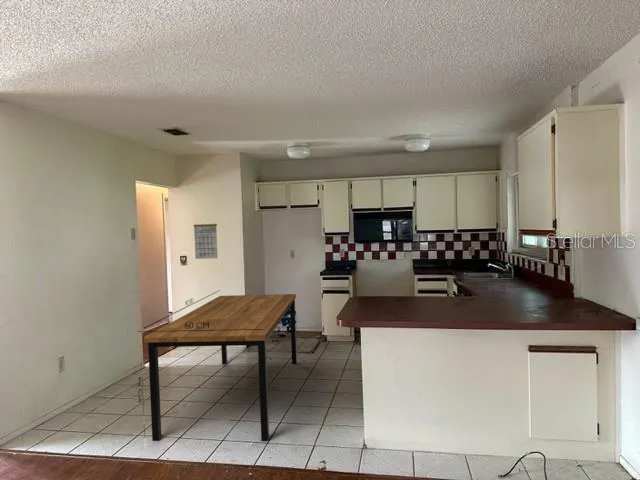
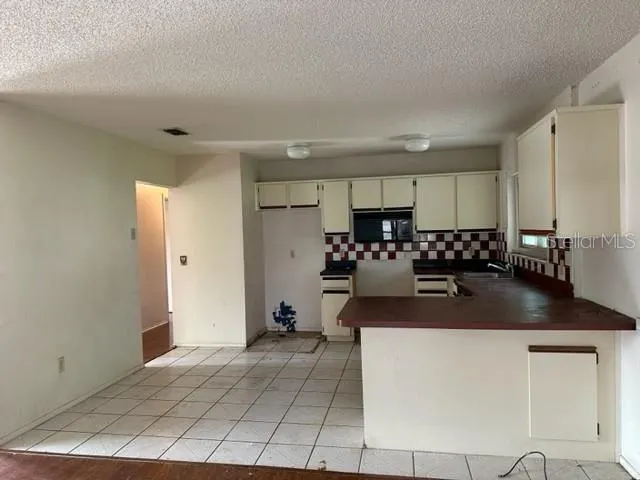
- calendar (205, 237)
- dining table (236, 345)
